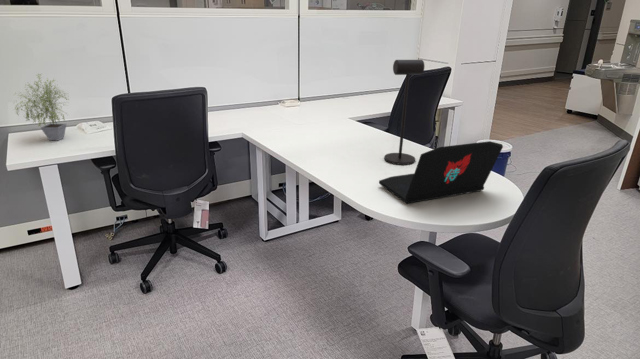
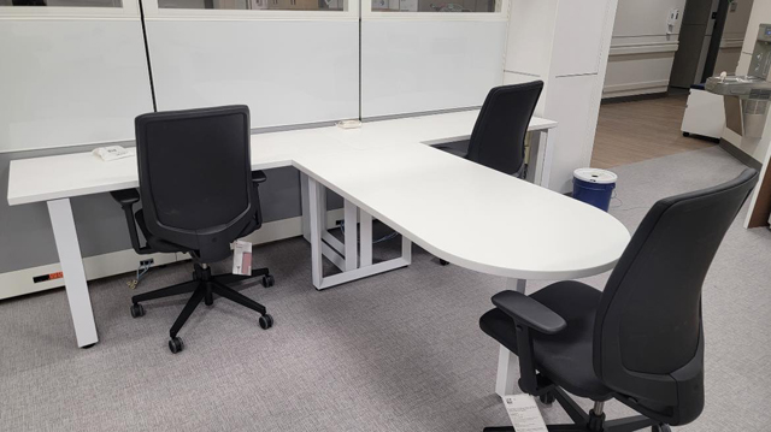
- potted plant (44, 108)
- laptop (437, 163)
- desk lamp (404, 112)
